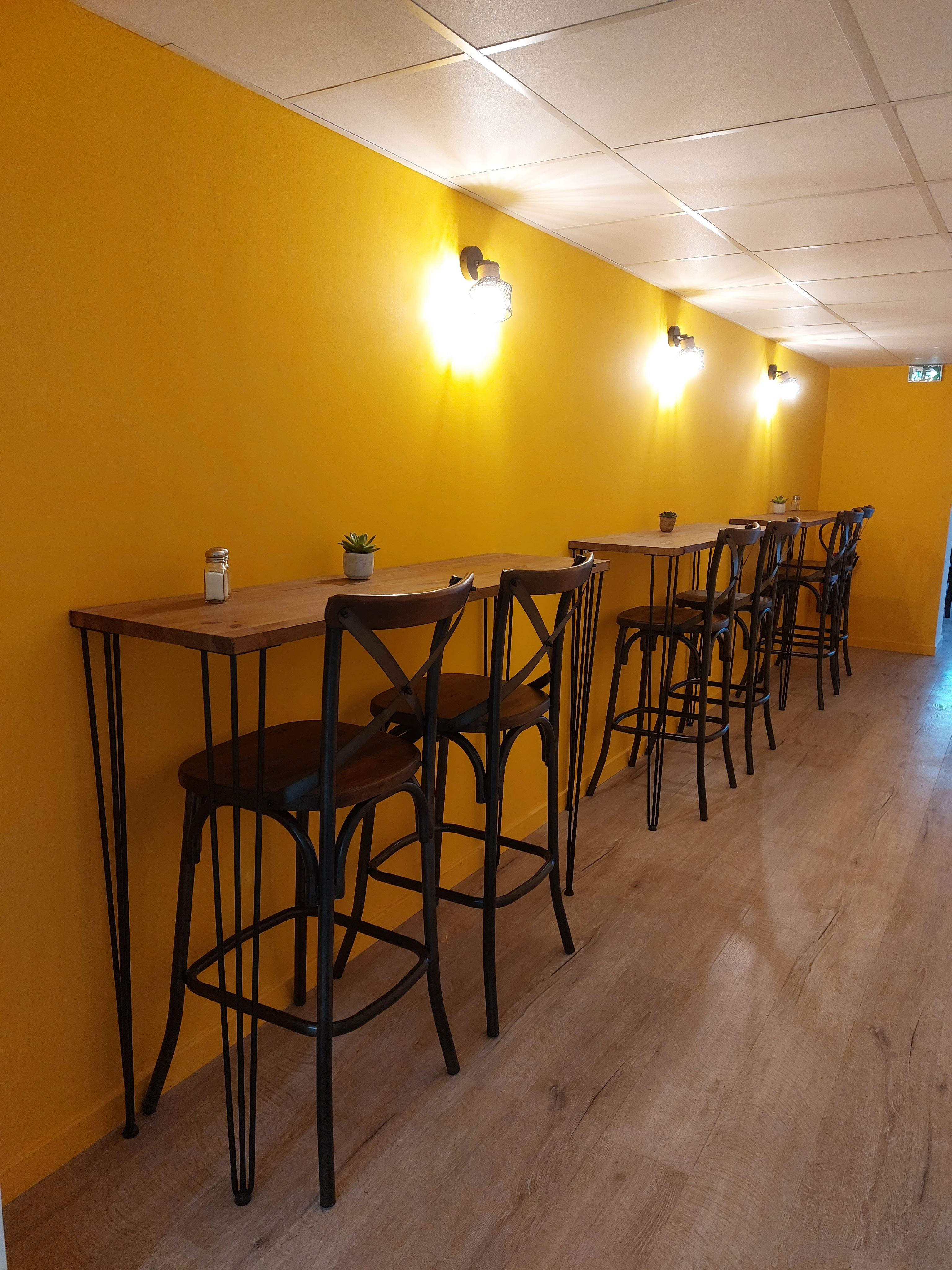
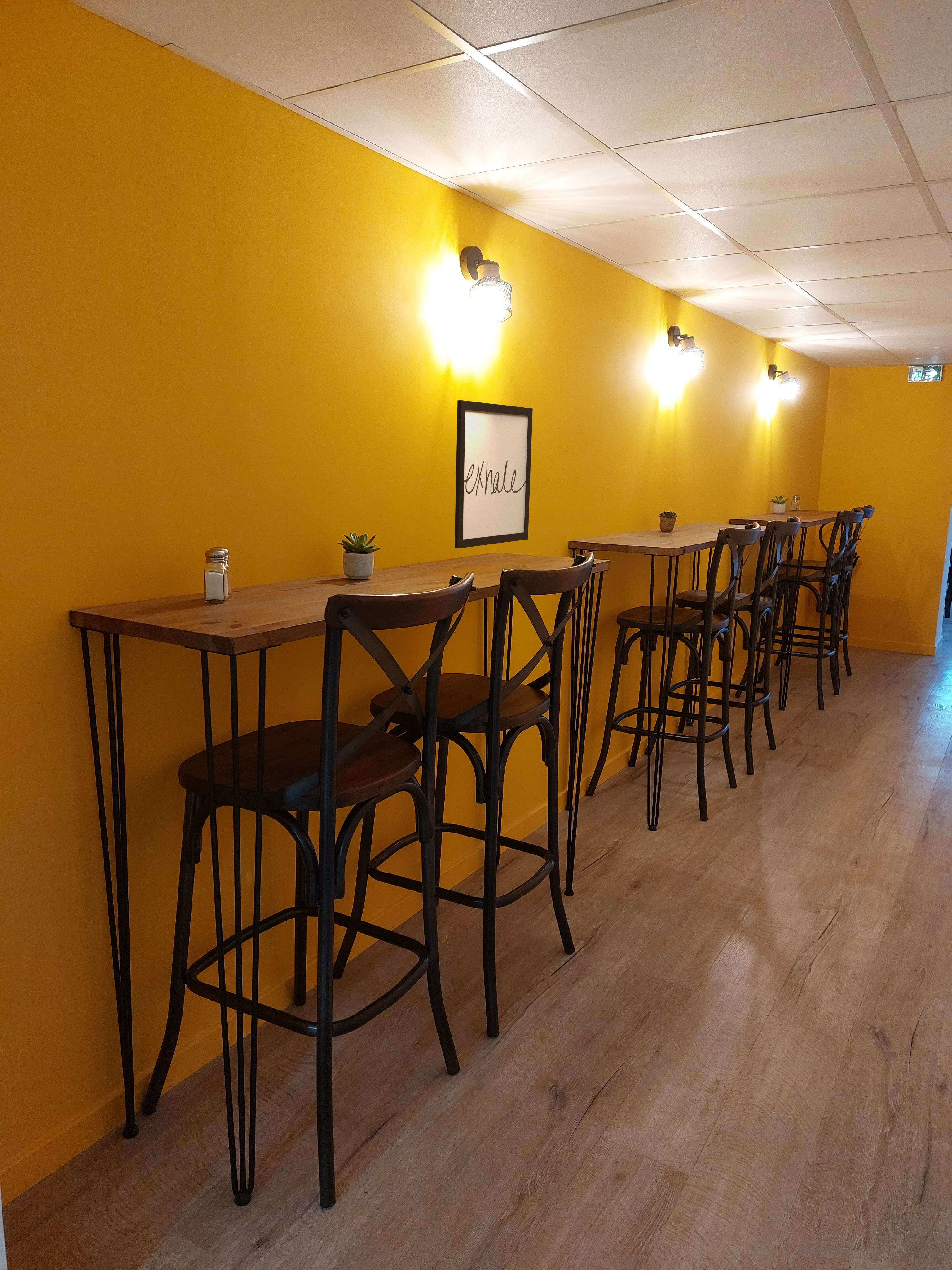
+ wall art (495, 475)
